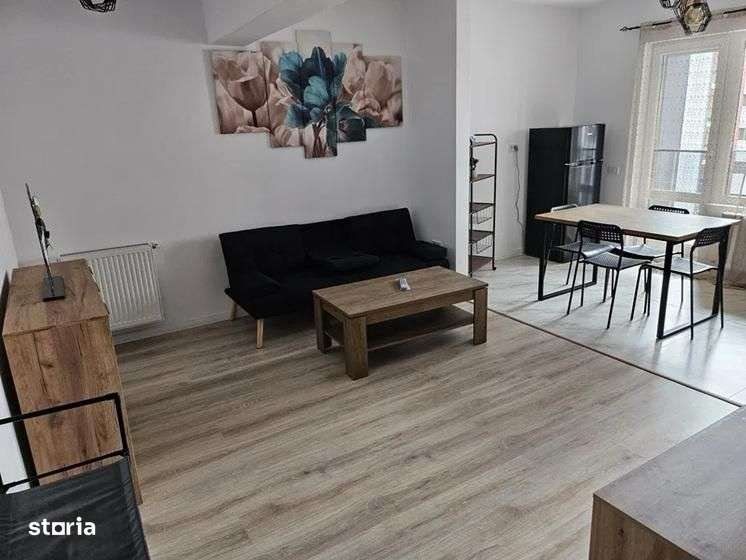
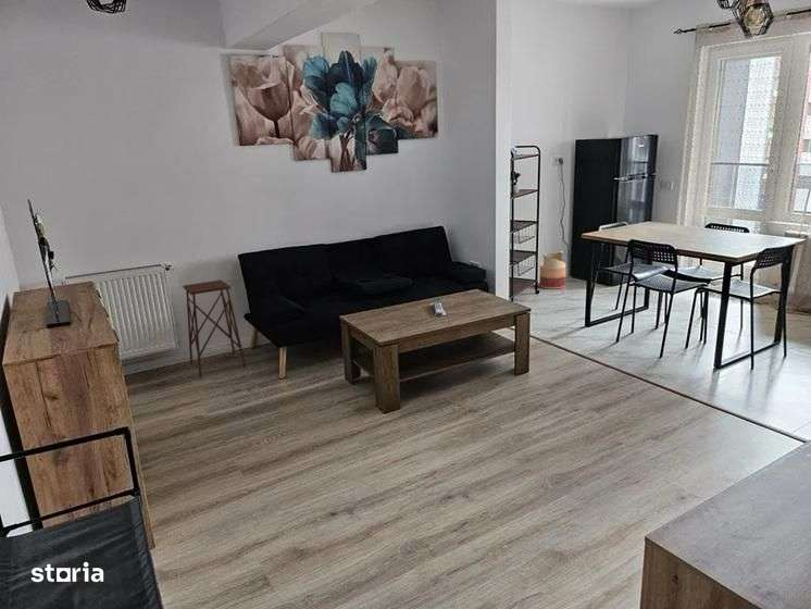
+ side table (213, 327)
+ basket (552, 269)
